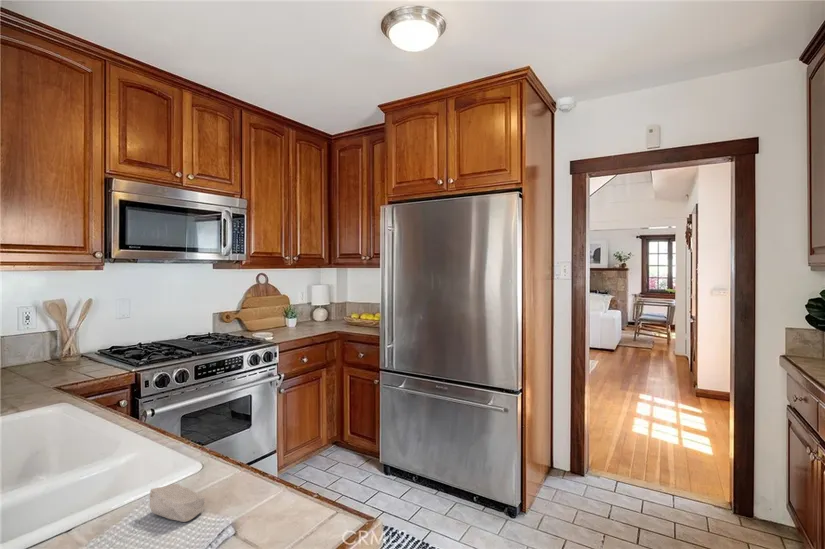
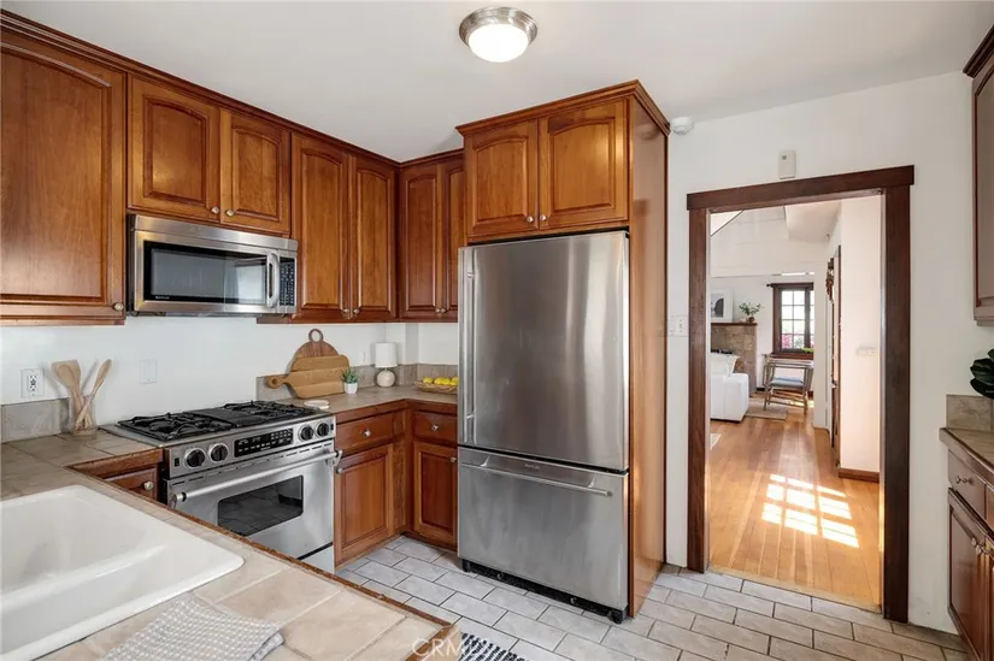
- soap bar (176, 500)
